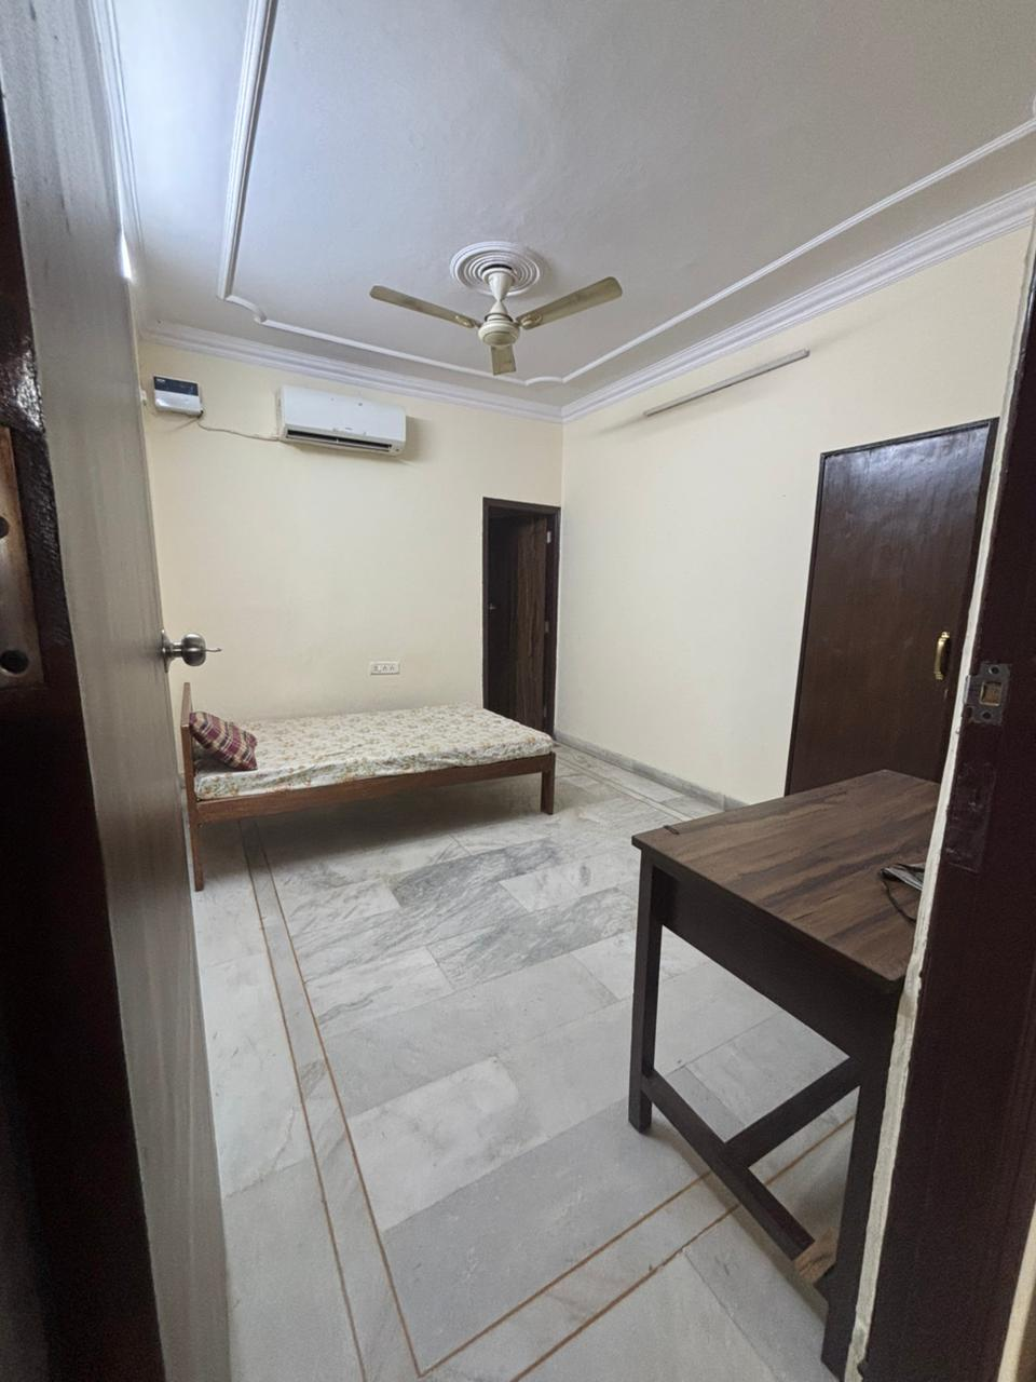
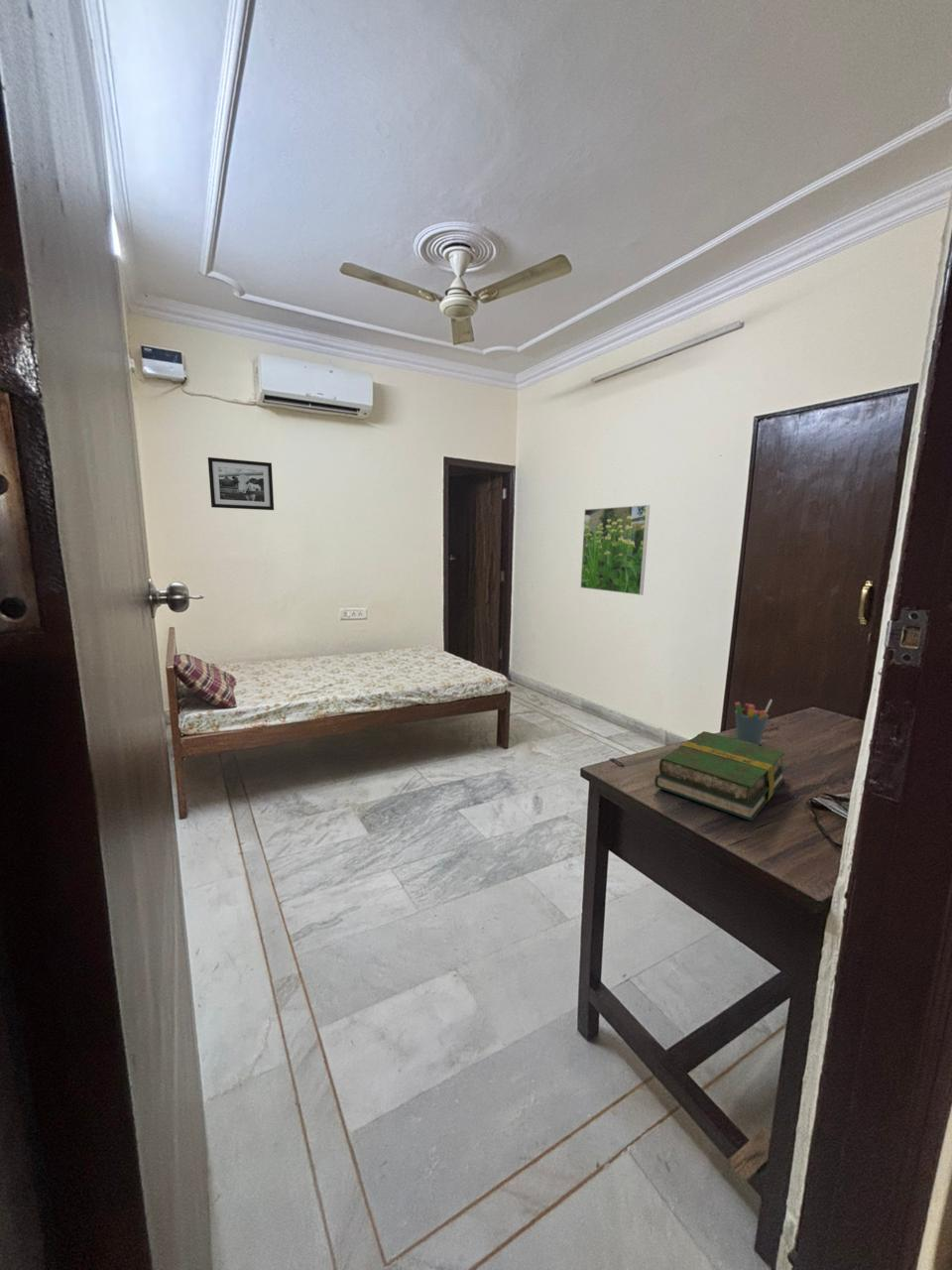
+ pen holder (751, 720)
+ book (722, 768)
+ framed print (612, 550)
+ picture frame (242, 484)
